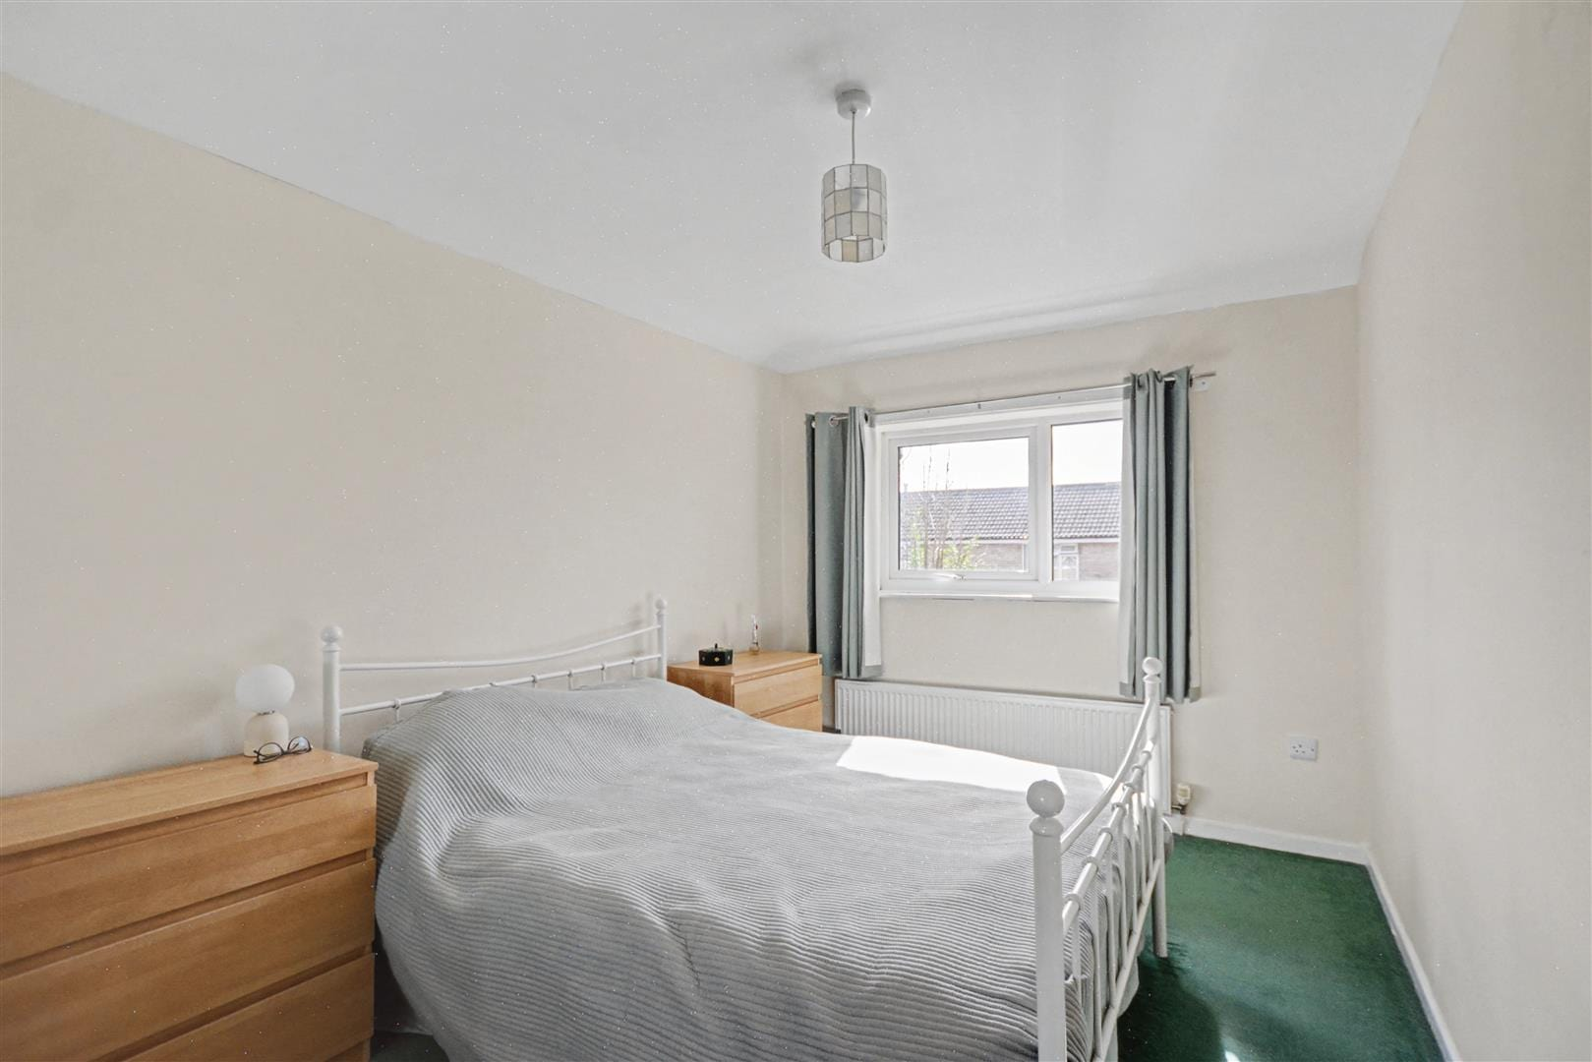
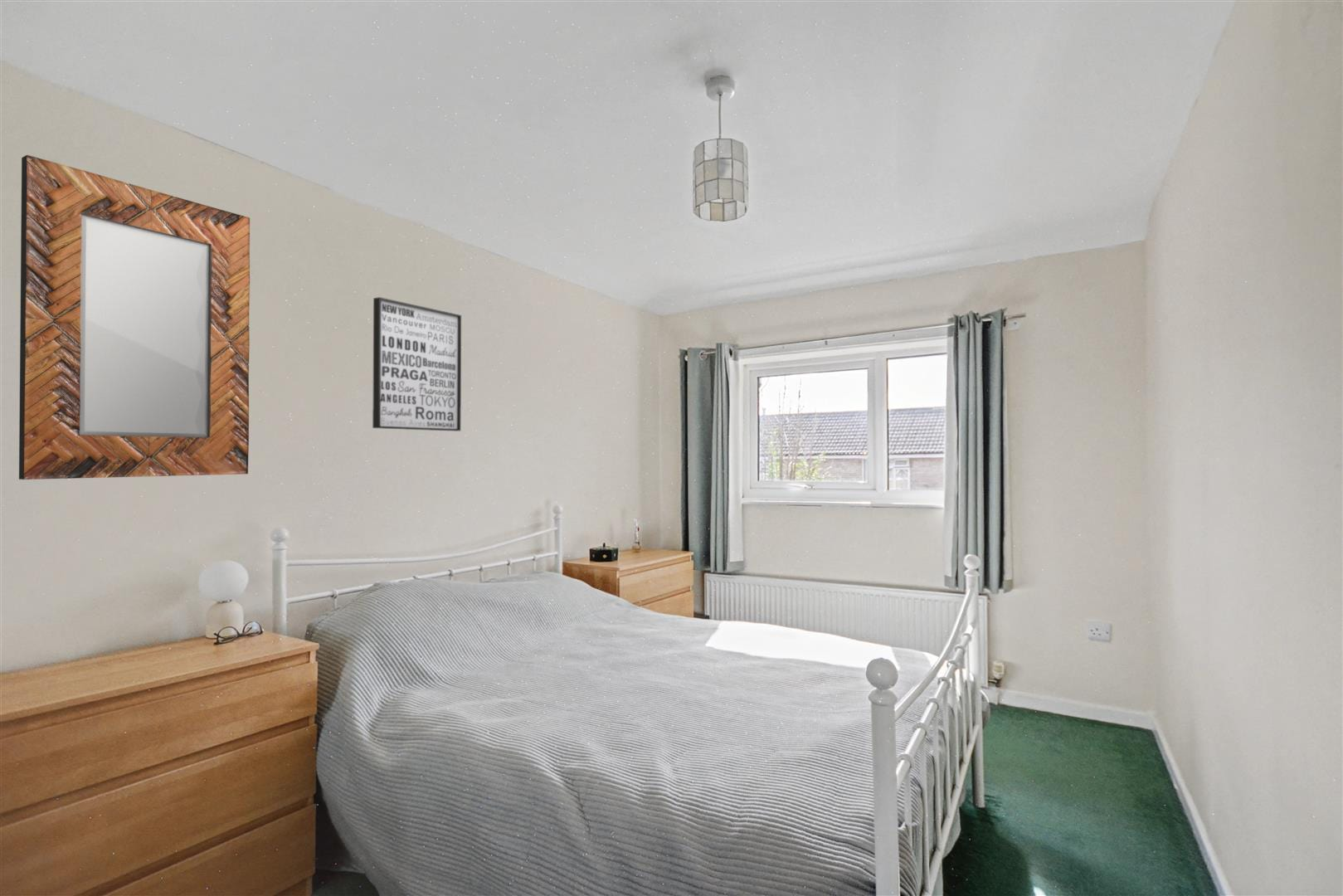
+ home mirror (148, 334)
+ wall art (419, 368)
